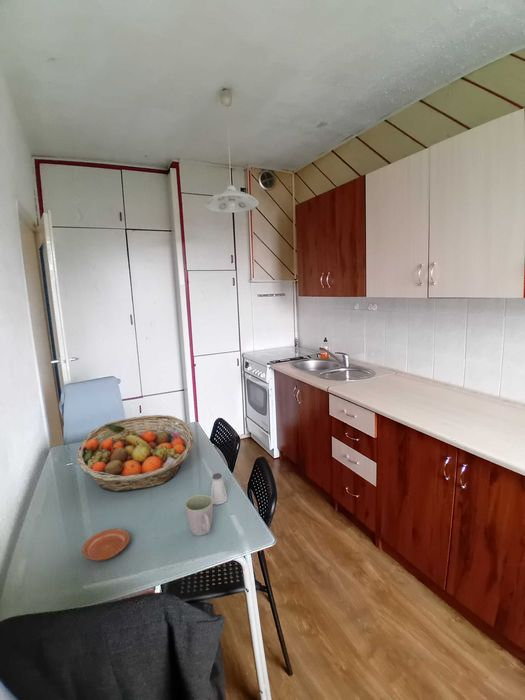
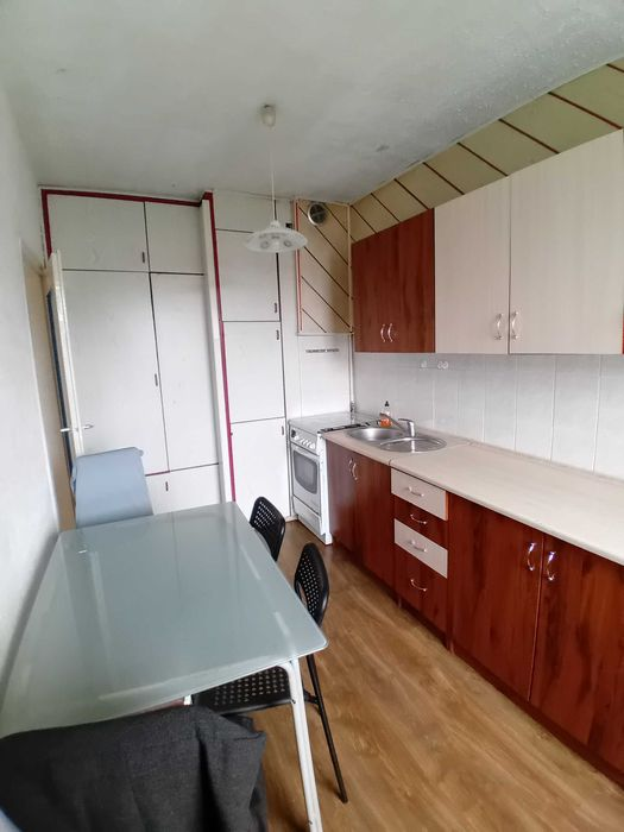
- fruit basket (138, 451)
- saltshaker (217, 487)
- plate (106, 547)
- mug (201, 518)
